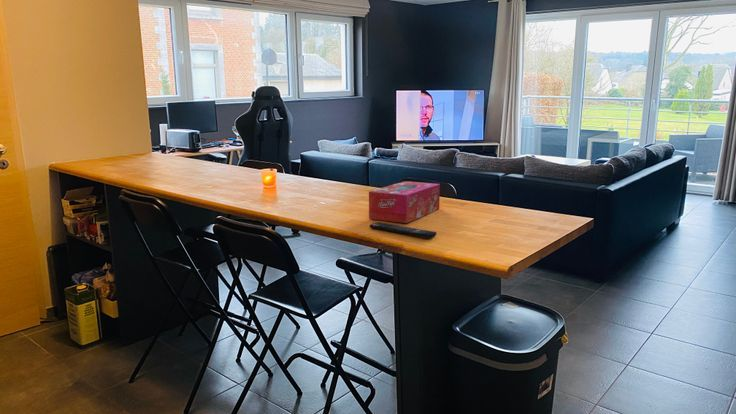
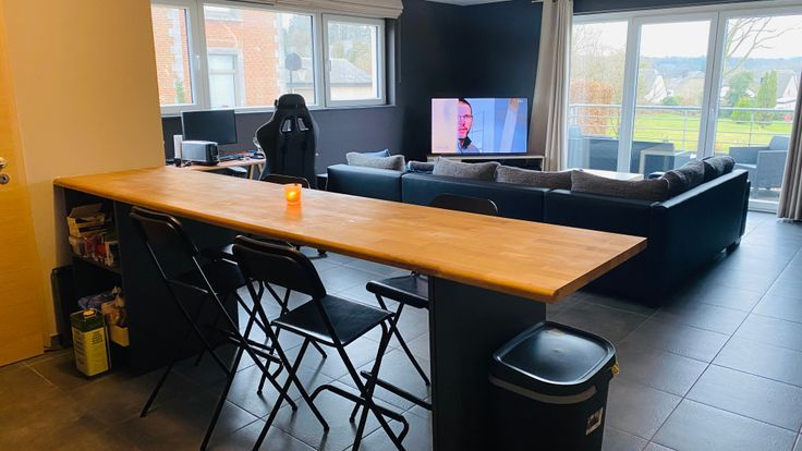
- remote control (401, 230)
- tissue box (405, 200)
